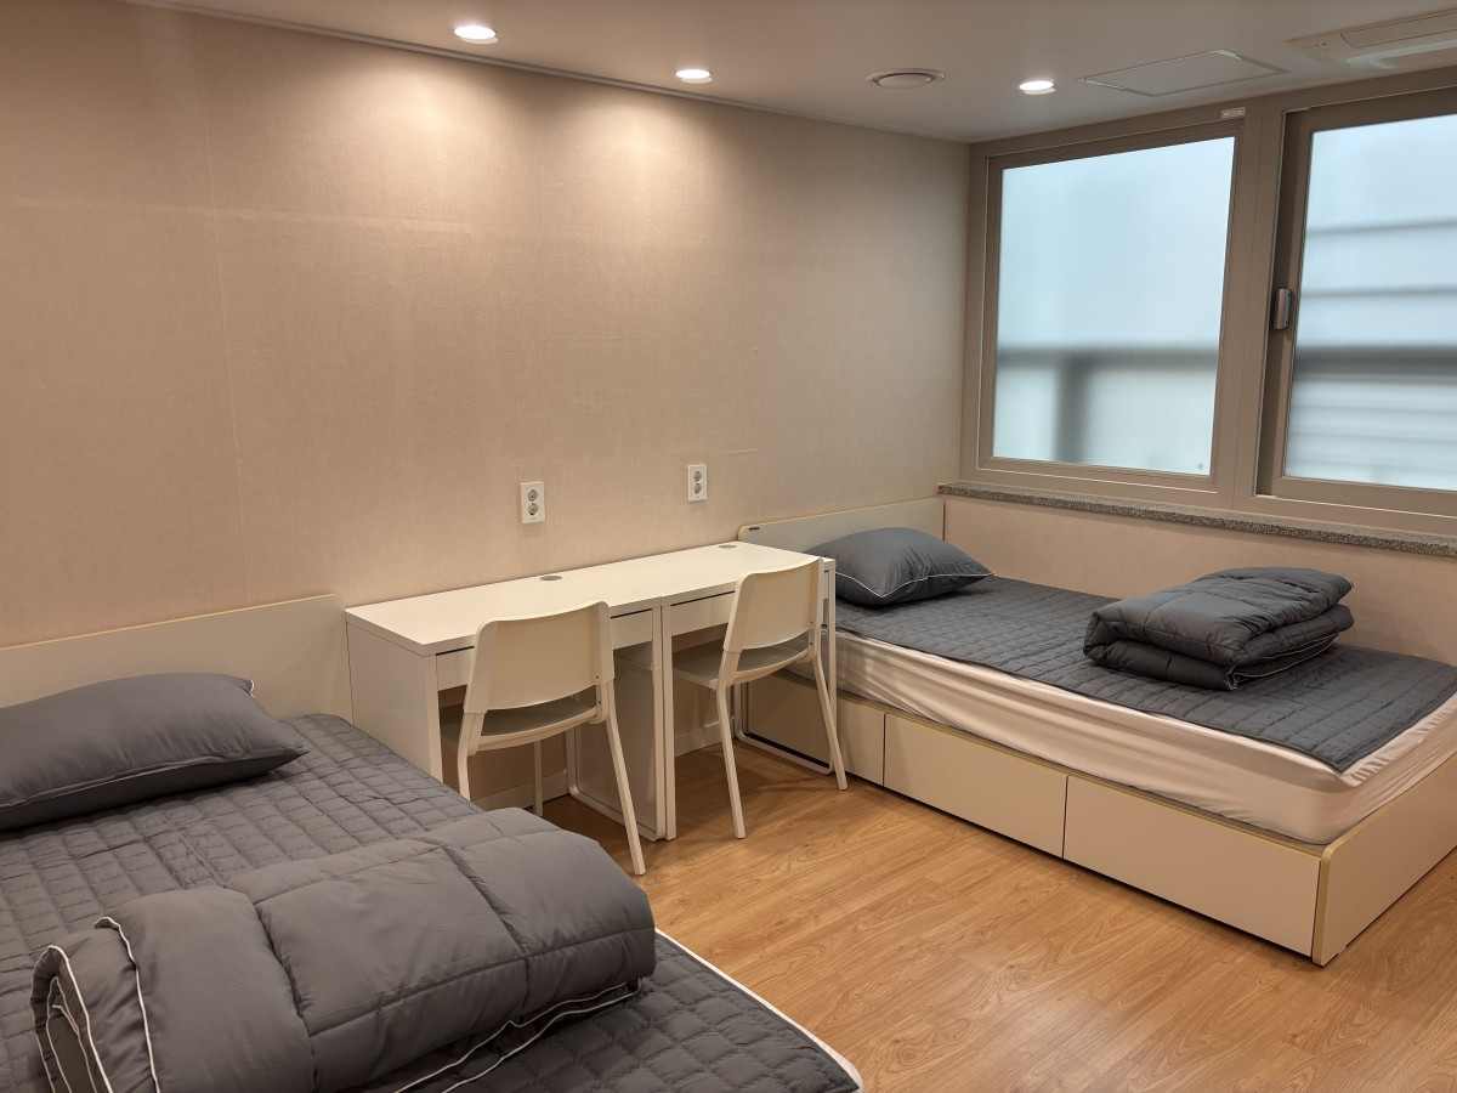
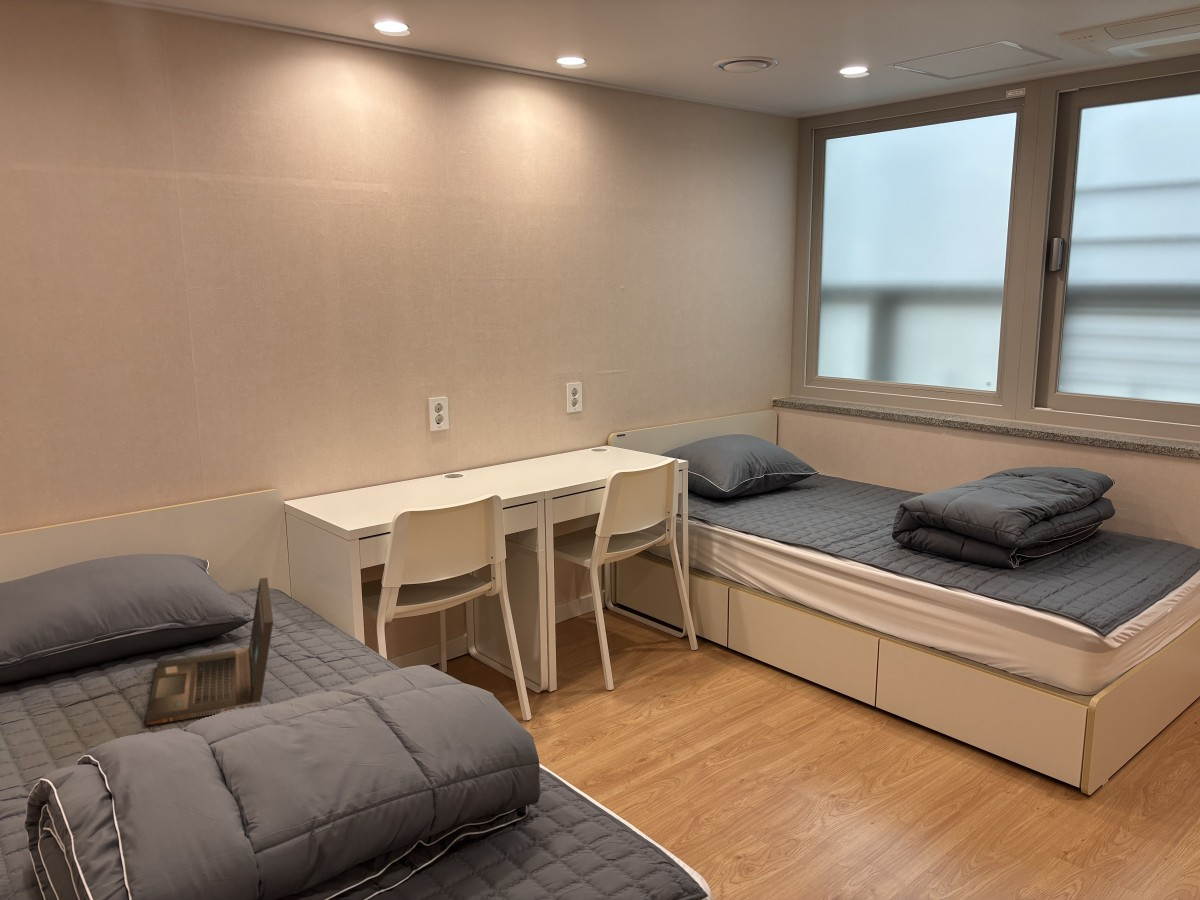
+ laptop (213, 653)
